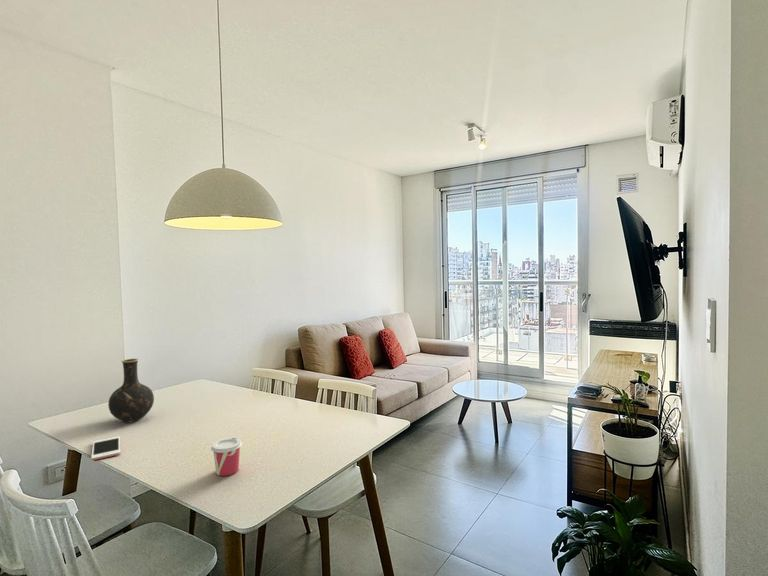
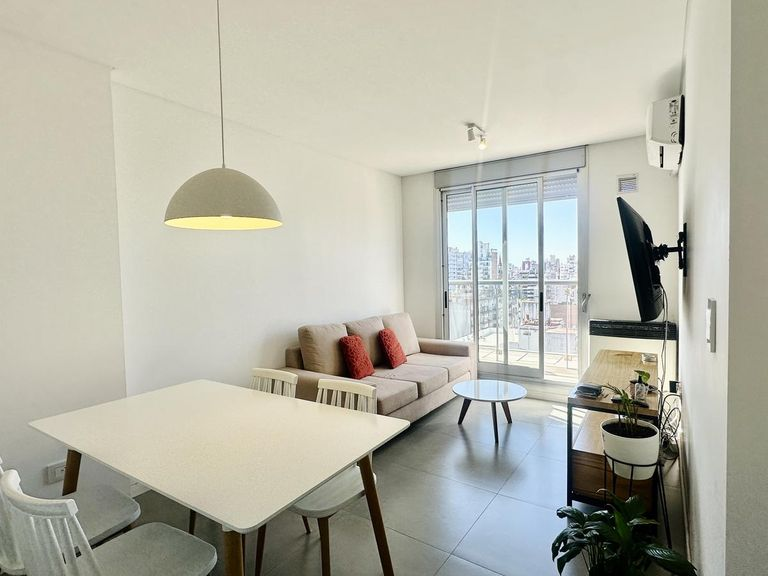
- cup (227, 456)
- cell phone (106, 447)
- vase (131, 390)
